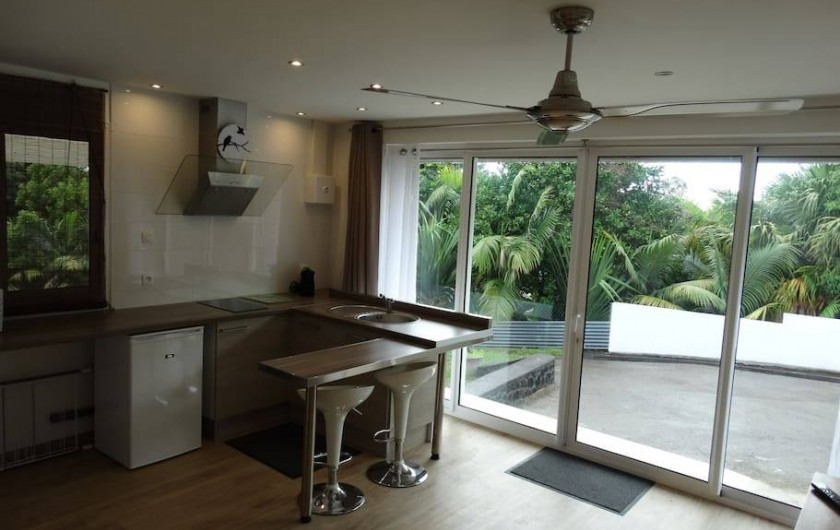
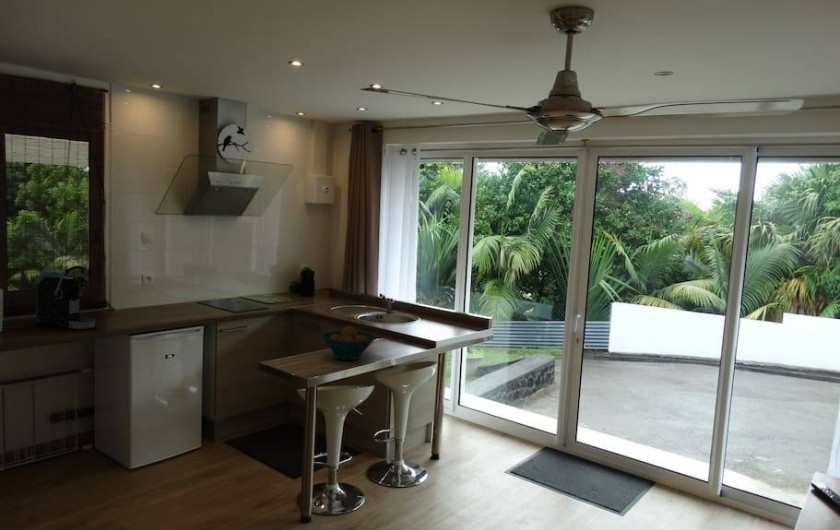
+ fruit bowl (348, 341)
+ coffee maker (65, 295)
